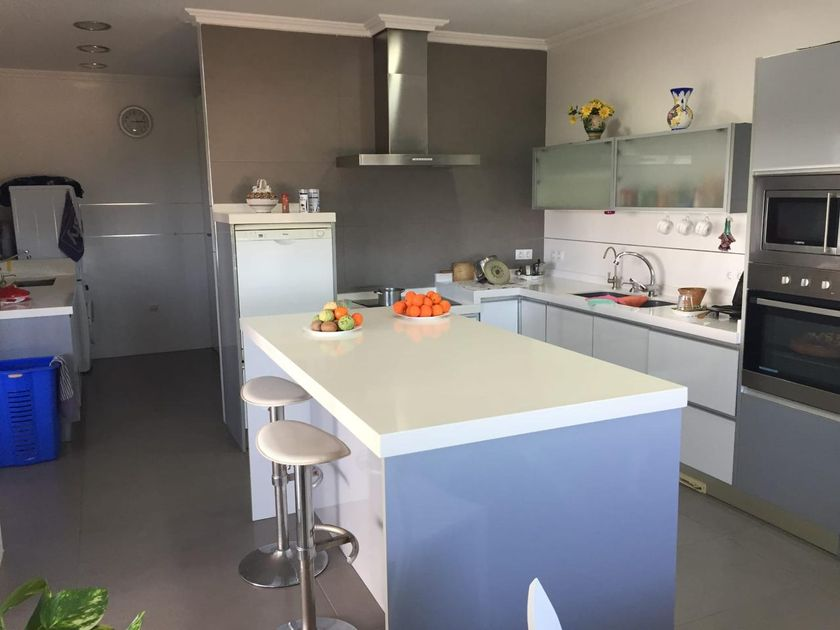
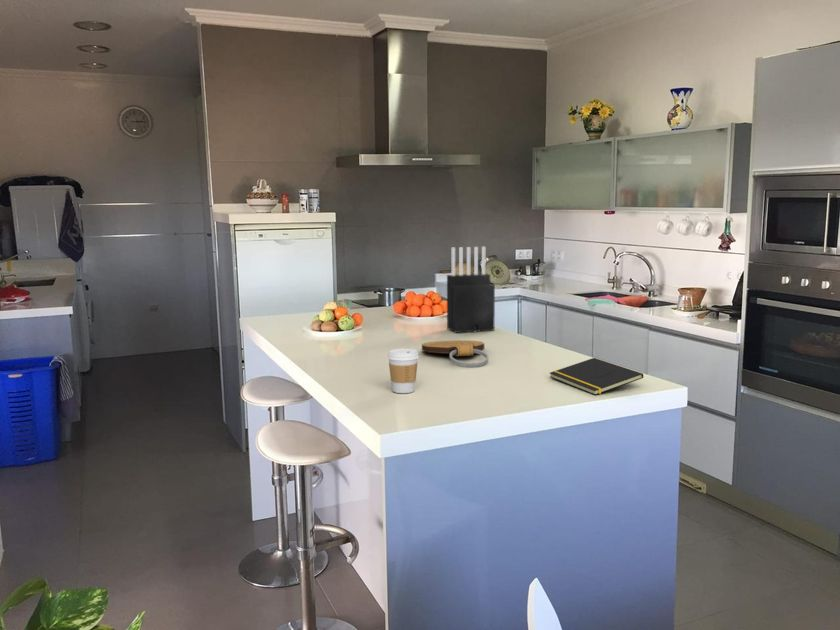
+ knife block (471, 289)
+ notepad (594, 375)
+ key chain (459, 349)
+ coffee cup (403, 370)
